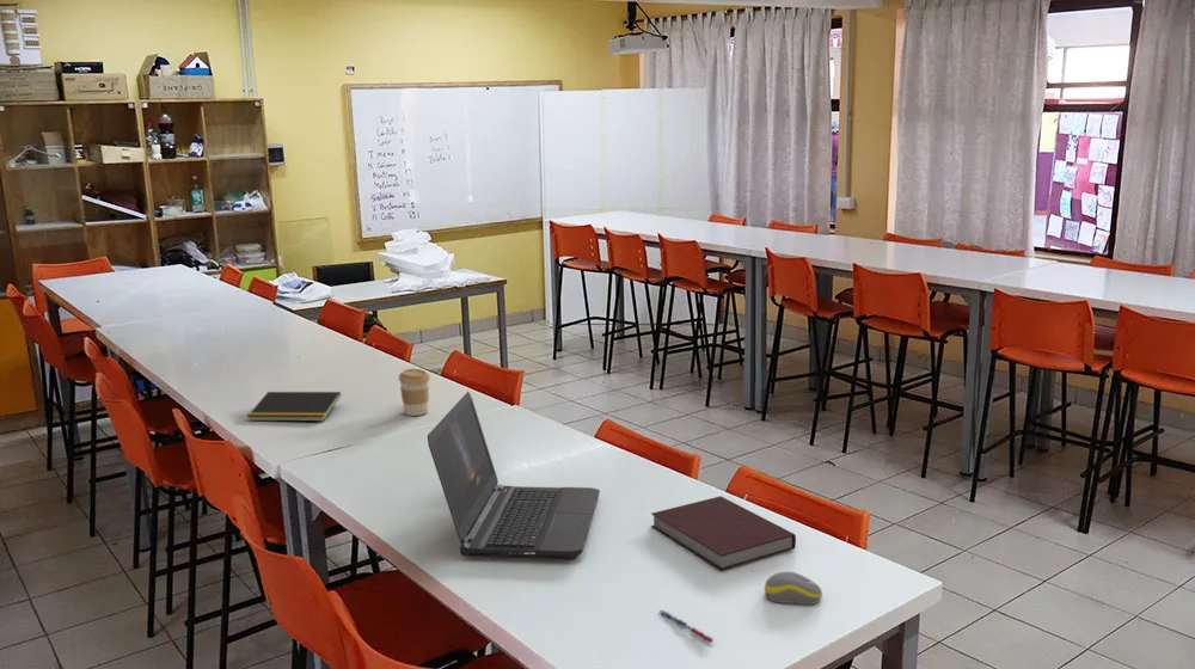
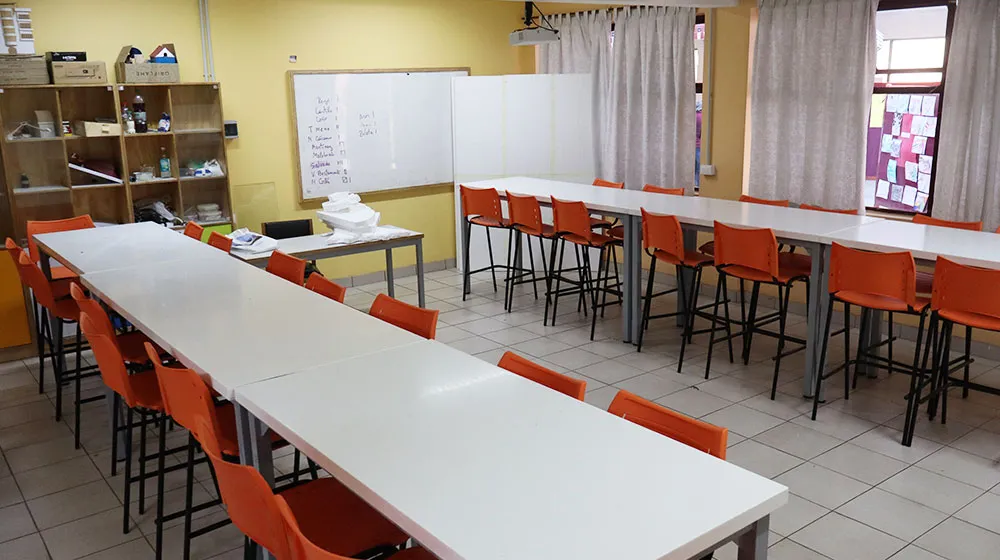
- notebook (721, 529)
- pen (685, 624)
- computer mouse (792, 585)
- laptop computer (520, 486)
- notepad (294, 405)
- coffee cup (415, 391)
